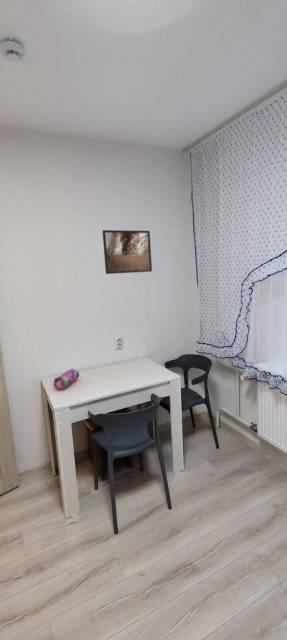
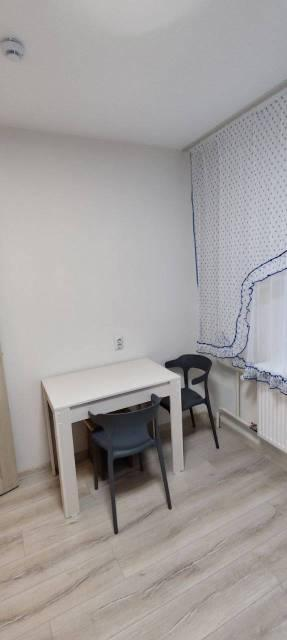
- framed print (128, 251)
- pencil case (66, 378)
